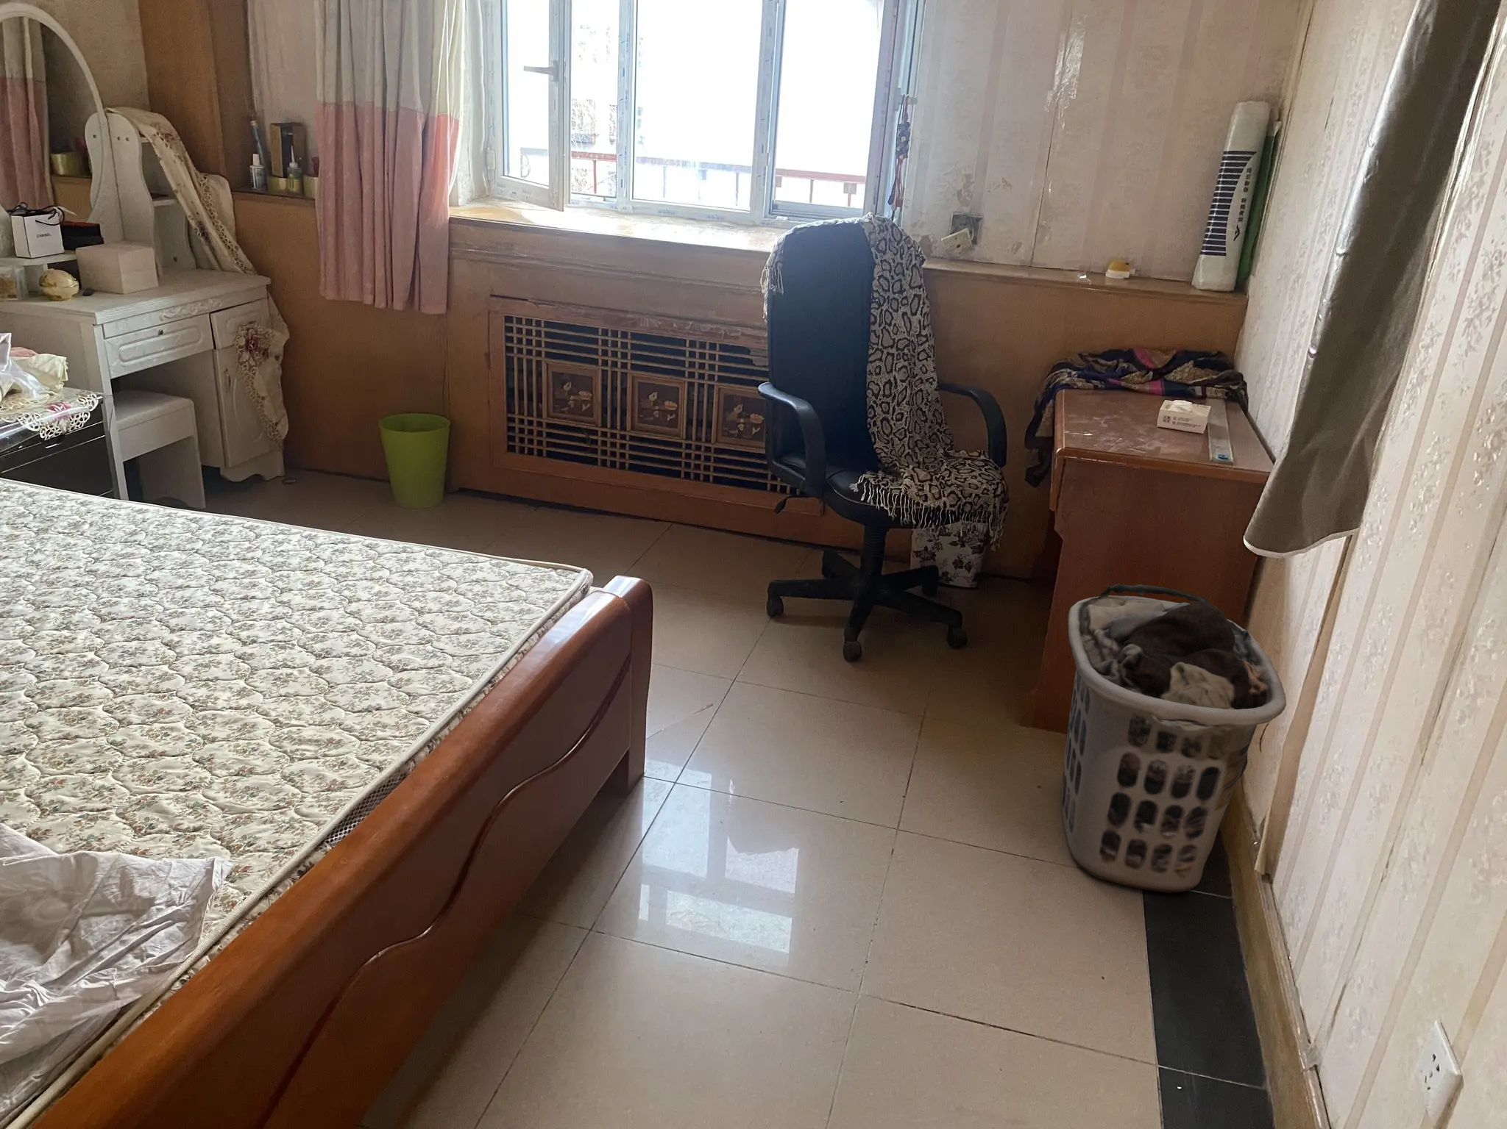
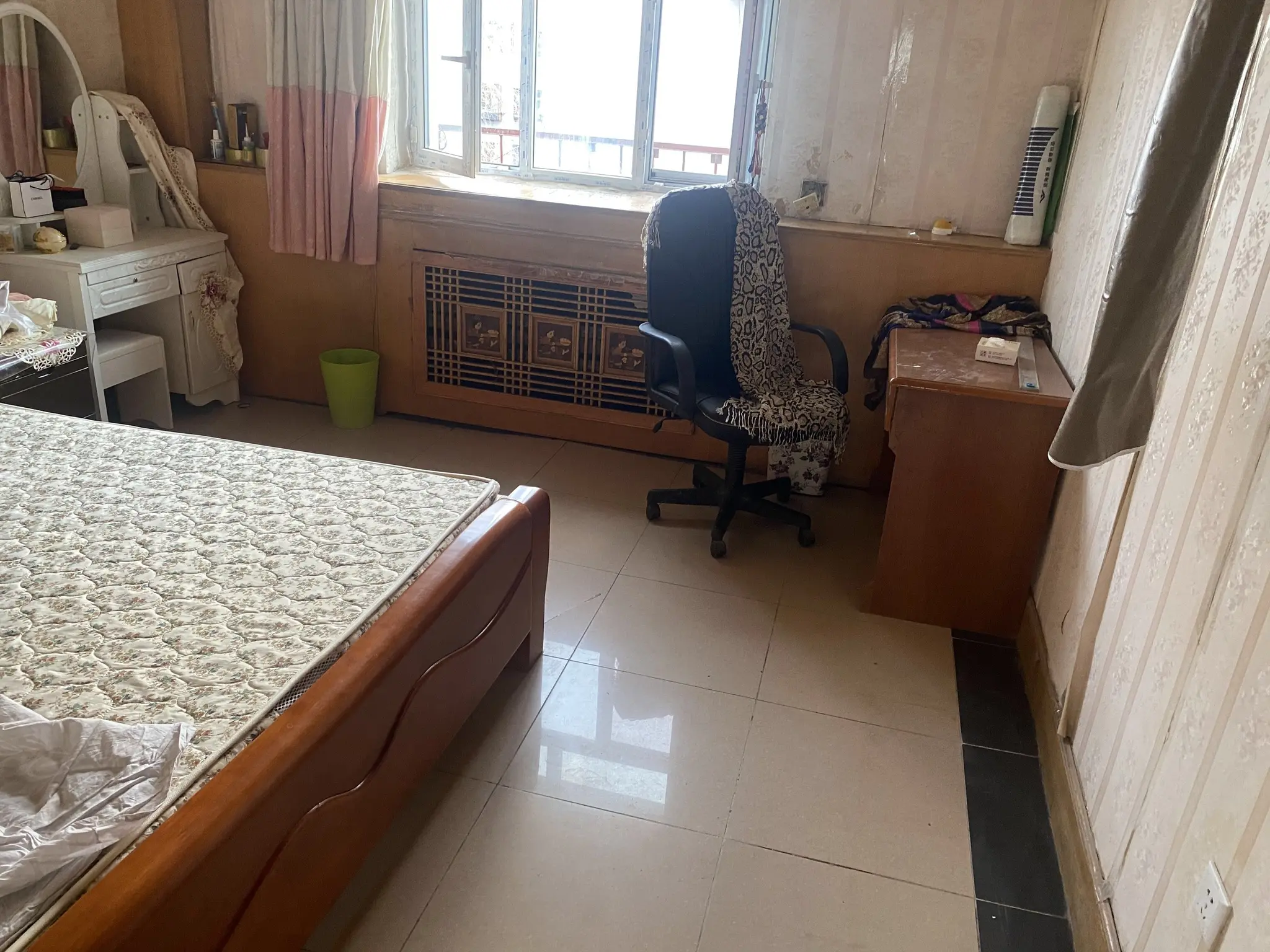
- clothes hamper (1152, 723)
